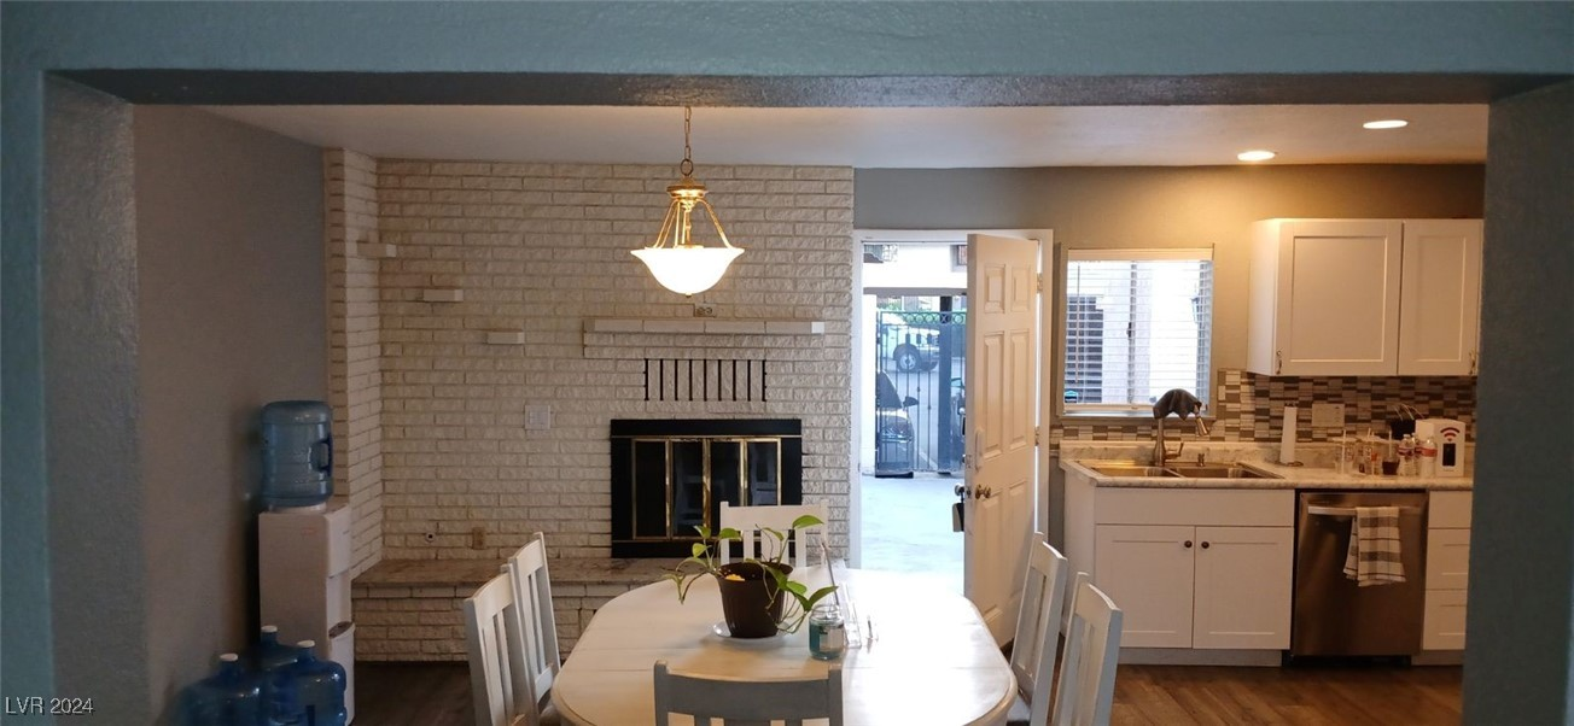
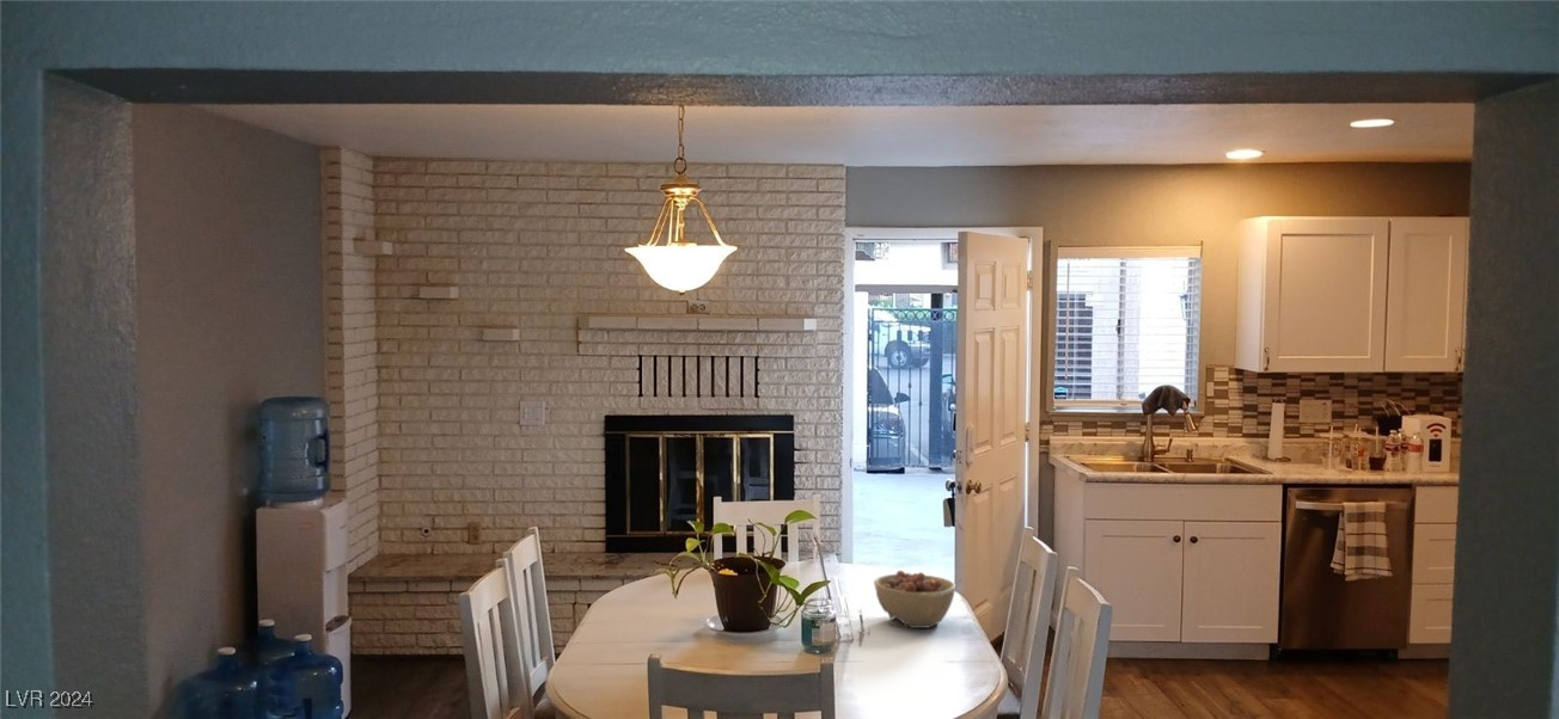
+ bowl (913, 595)
